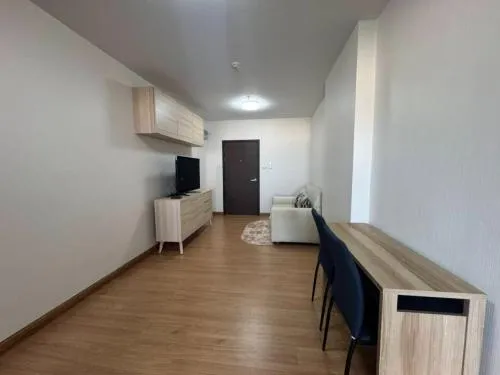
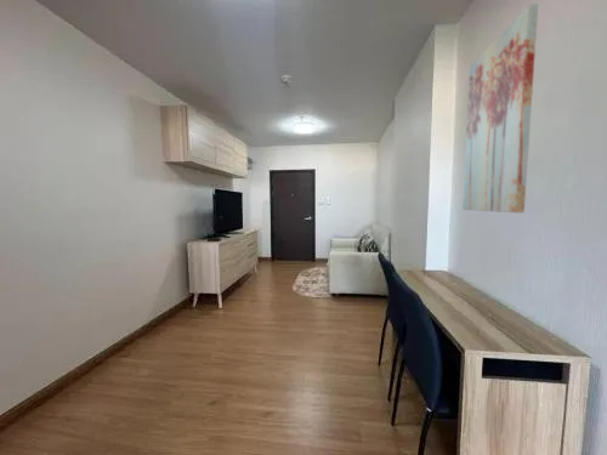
+ wall art (492, 127)
